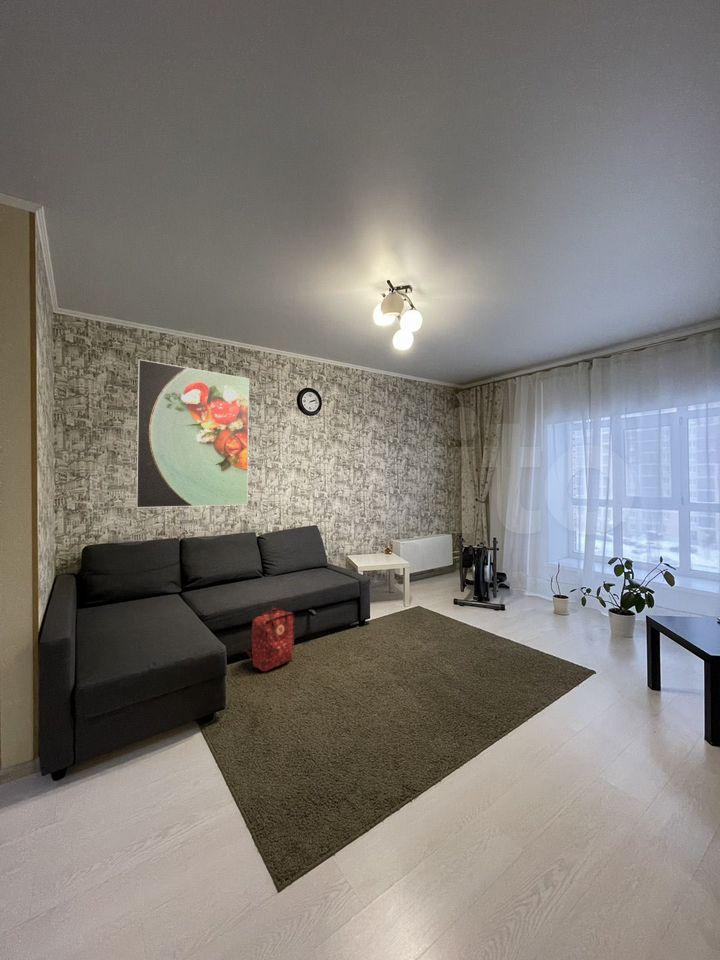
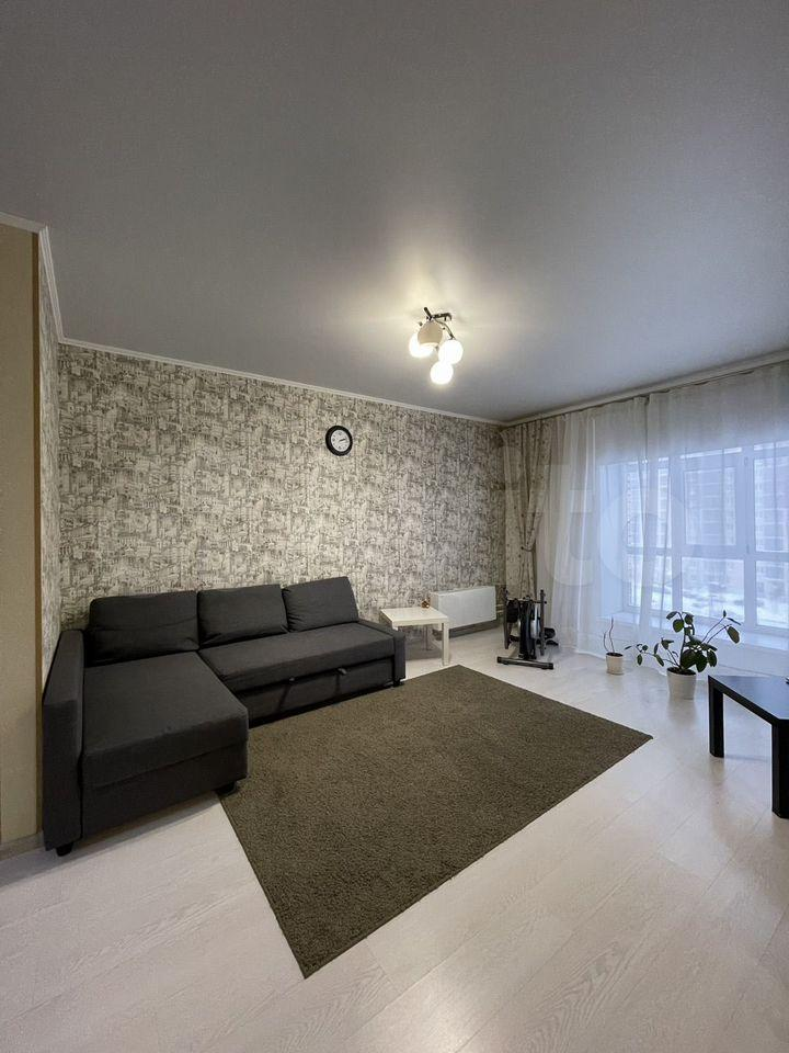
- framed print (197, 437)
- backpack (270, 634)
